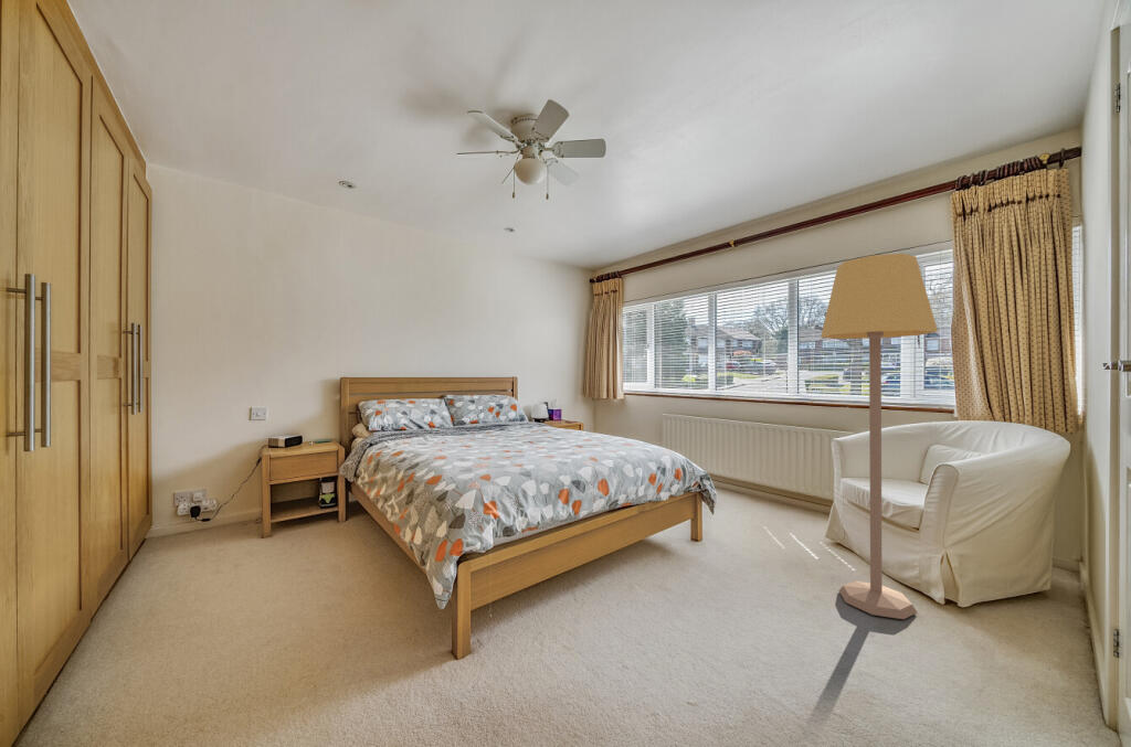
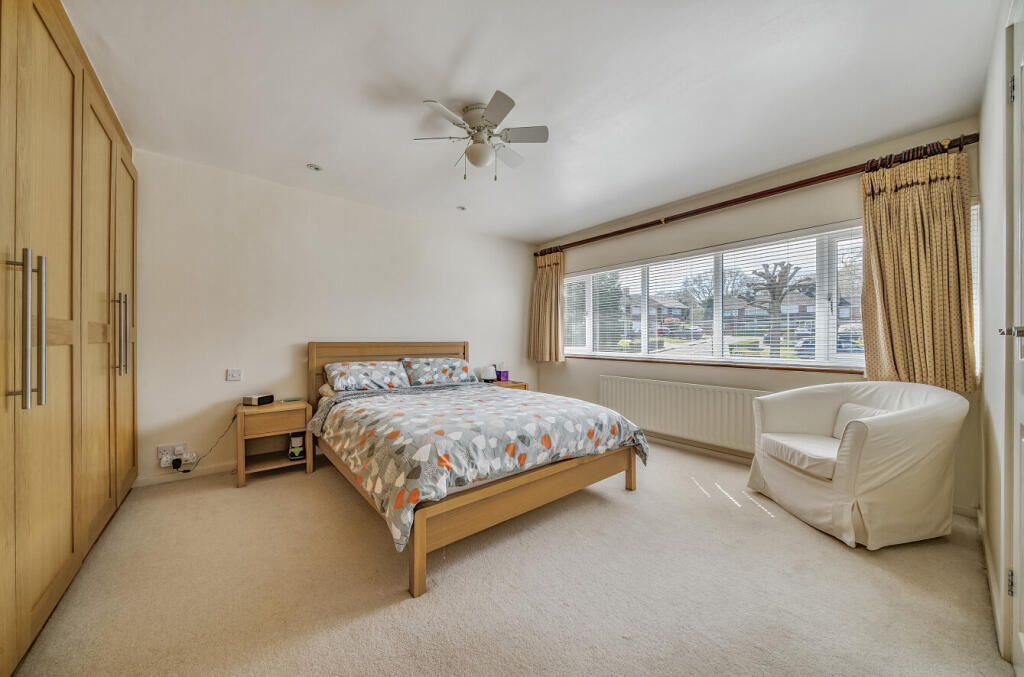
- lamp (875, 431)
